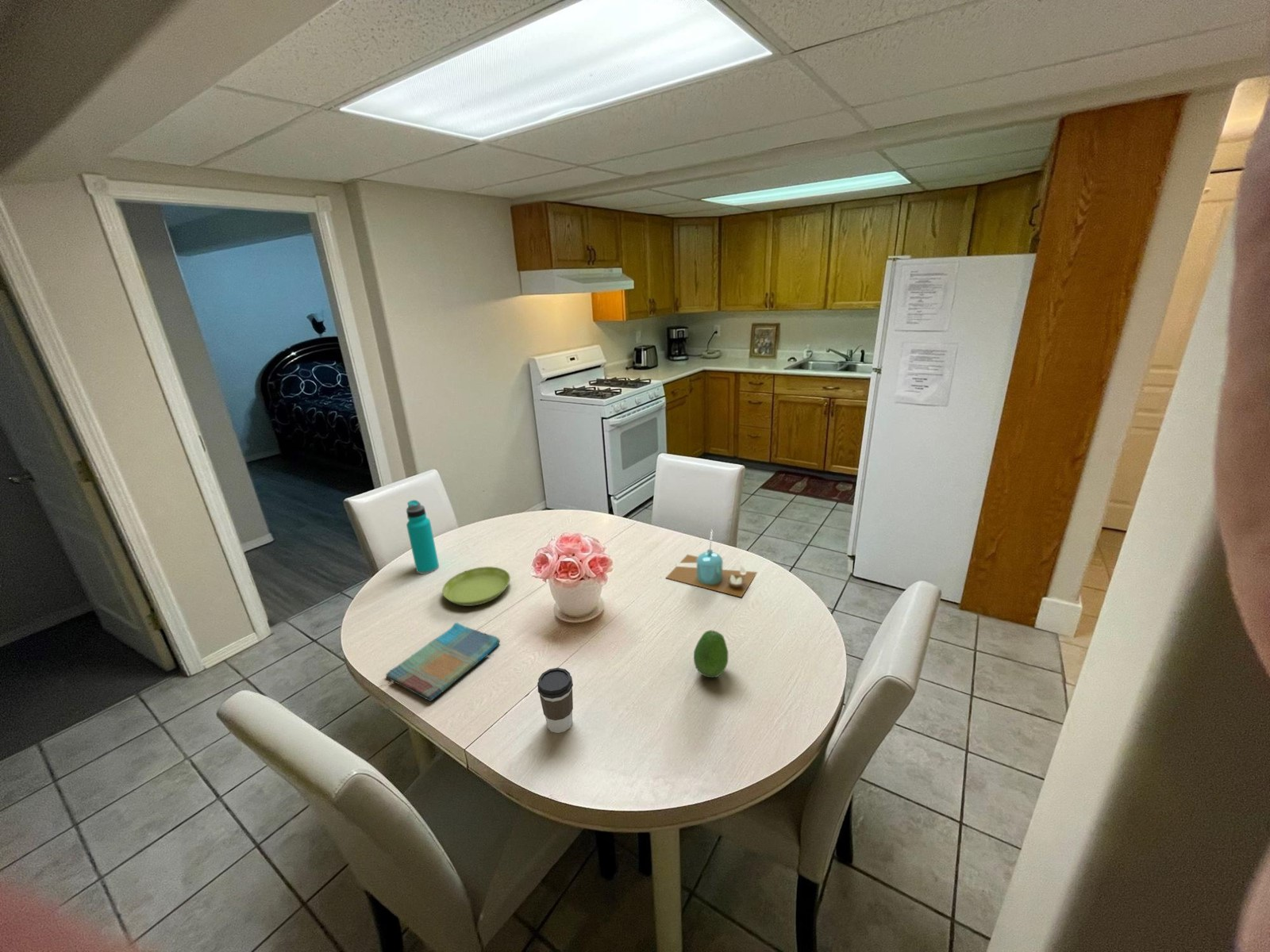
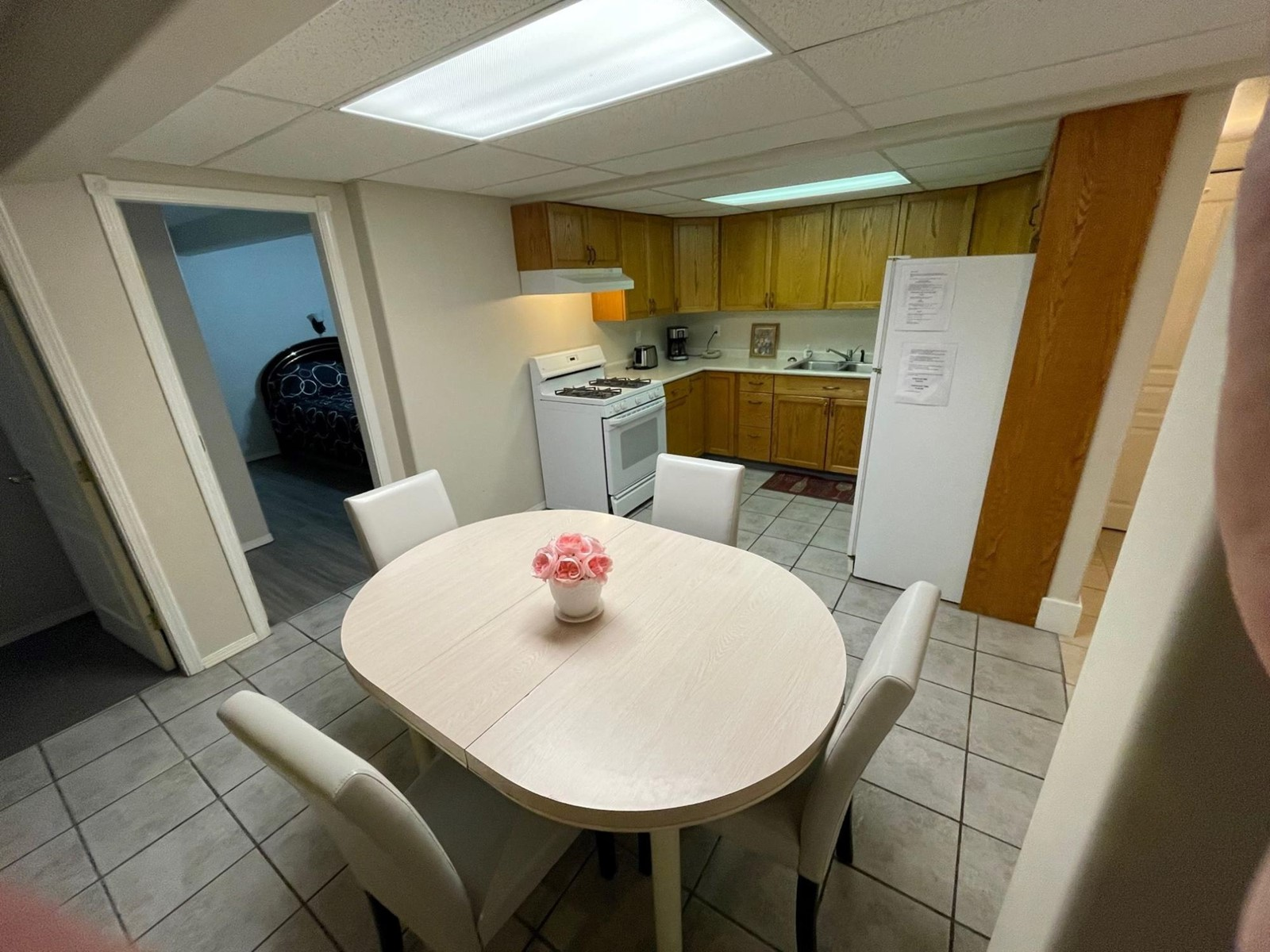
- coffee cup (557, 701)
- water bottle (421, 536)
- dish towel (445, 658)
- candle (712, 551)
- saucer (477, 587)
- fruit (710, 653)
